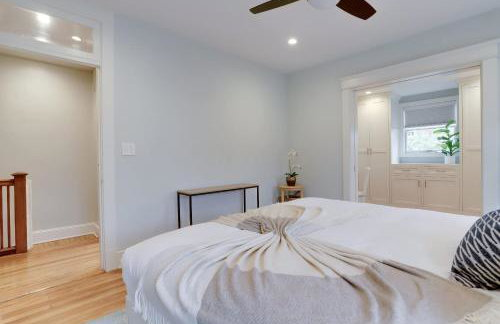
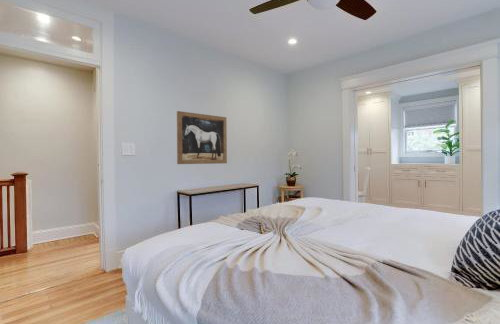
+ wall art (203, 139)
